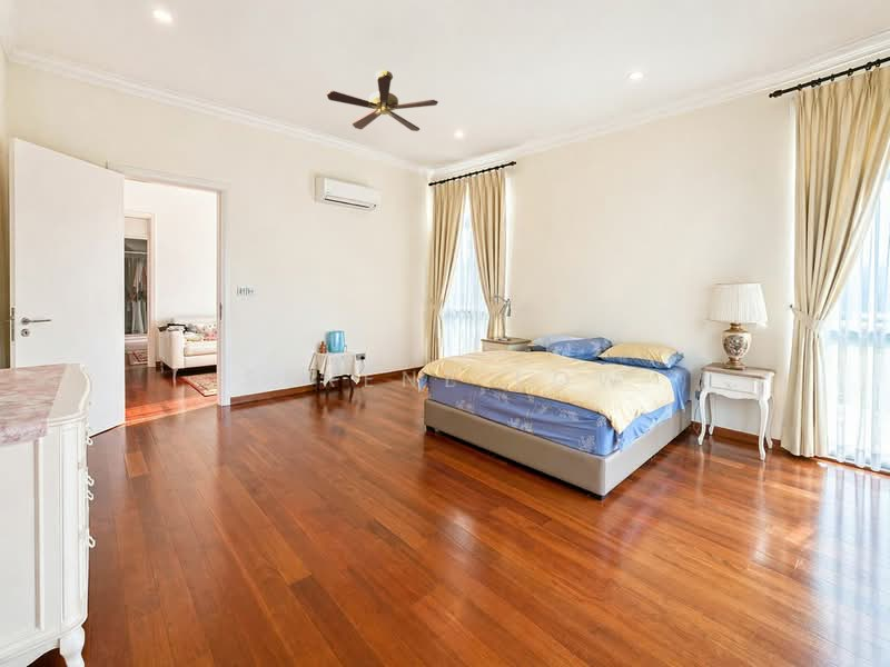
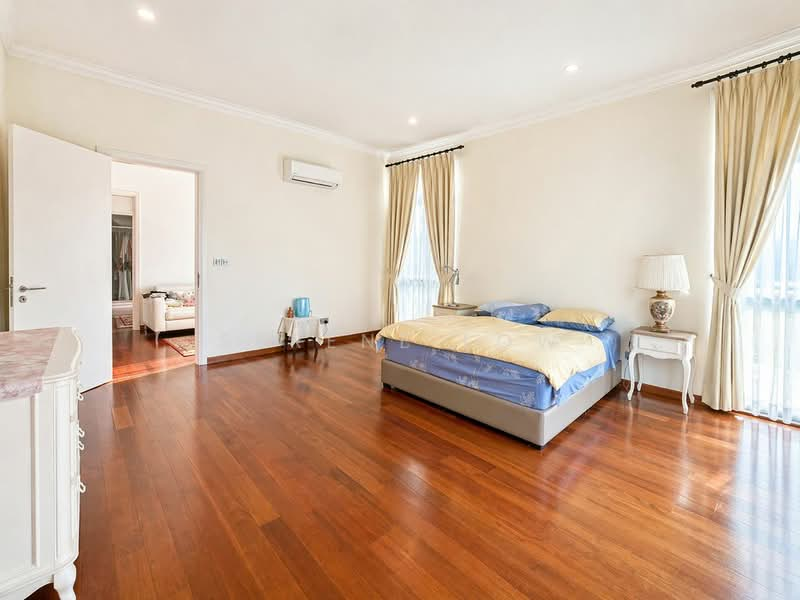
- ceiling fan (383, 91)
